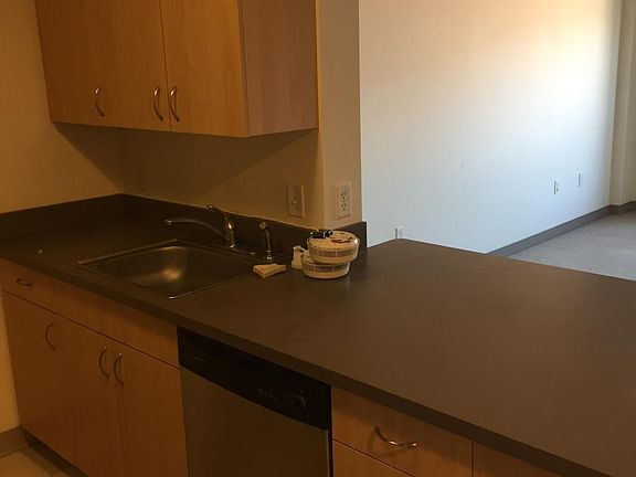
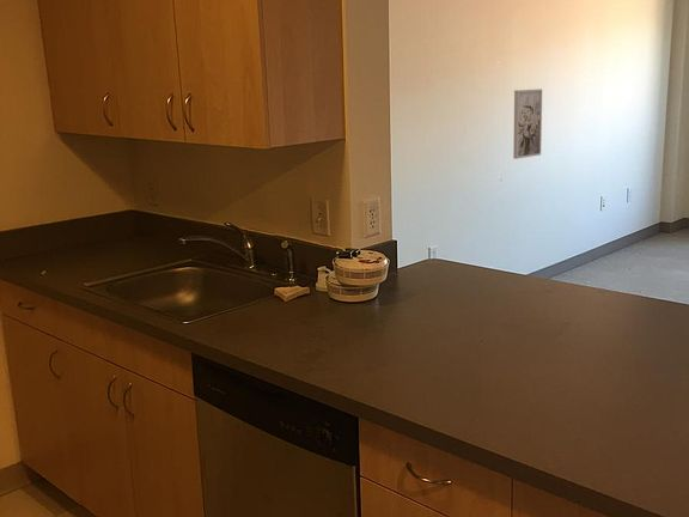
+ wall art (528, 123)
